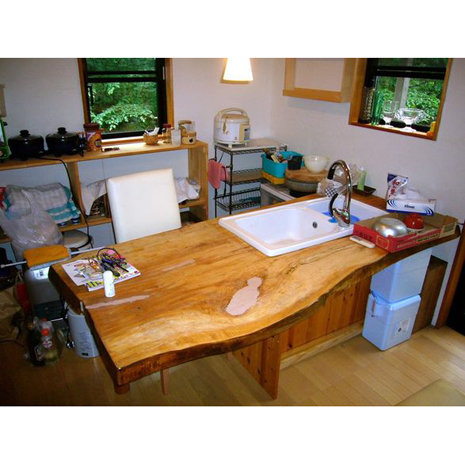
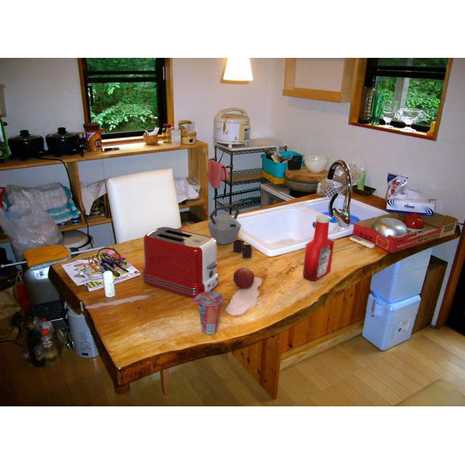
+ cup (208, 314)
+ kettle (233, 229)
+ soap bottle (319, 246)
+ fruit (243, 277)
+ toaster (180, 259)
